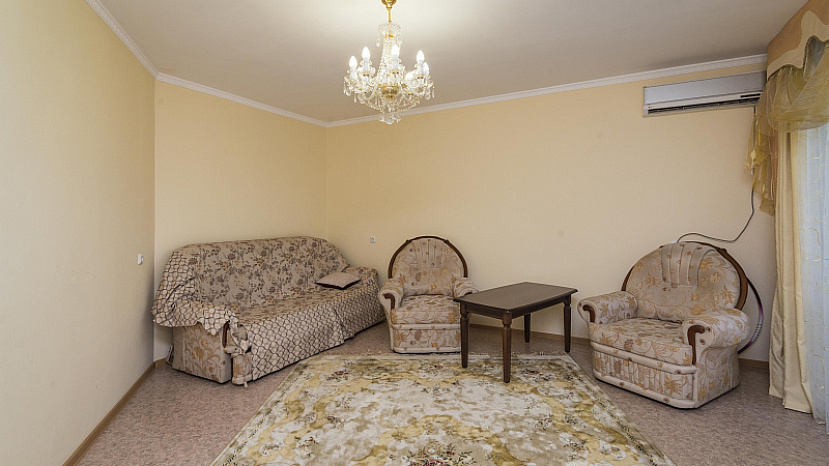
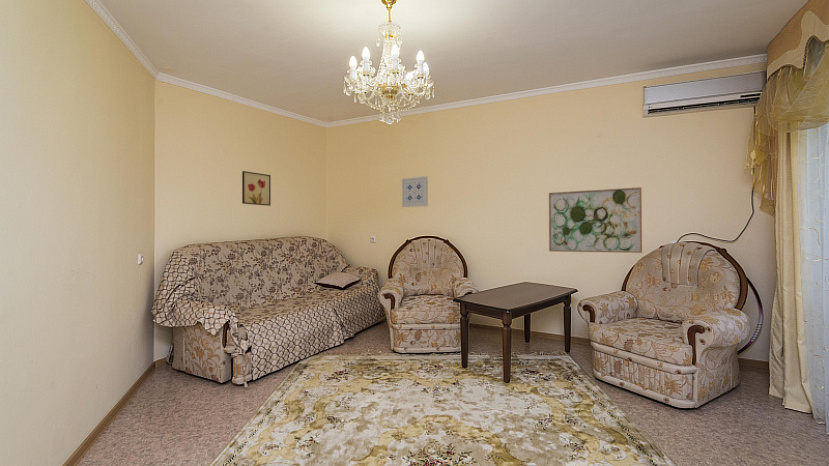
+ wall art (414, 192)
+ wall art (256, 188)
+ wall art (592, 221)
